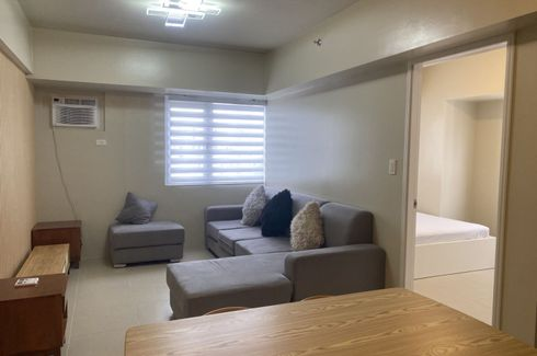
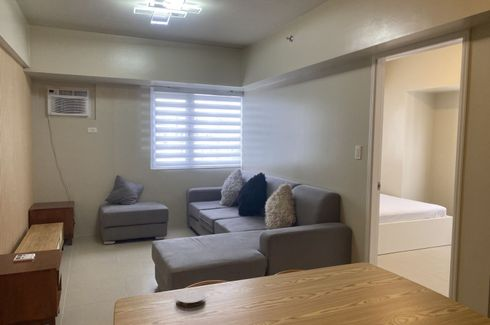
+ coaster (190, 298)
